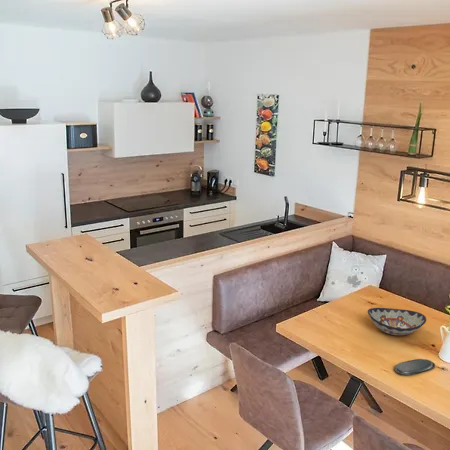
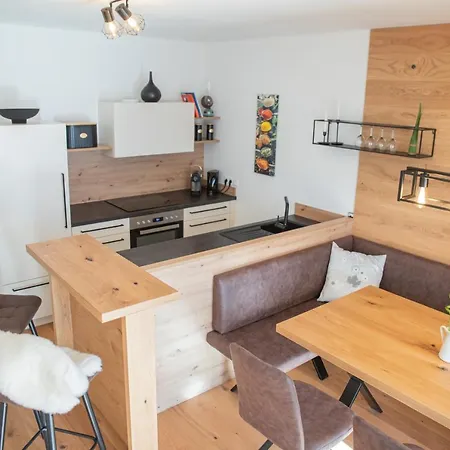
- oval tray (414, 366)
- decorative bowl (395, 323)
